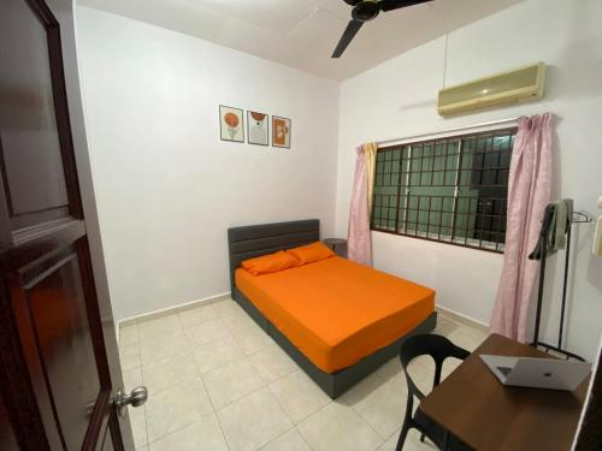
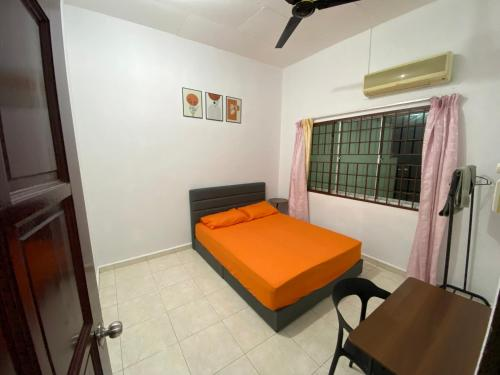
- laptop (529, 358)
